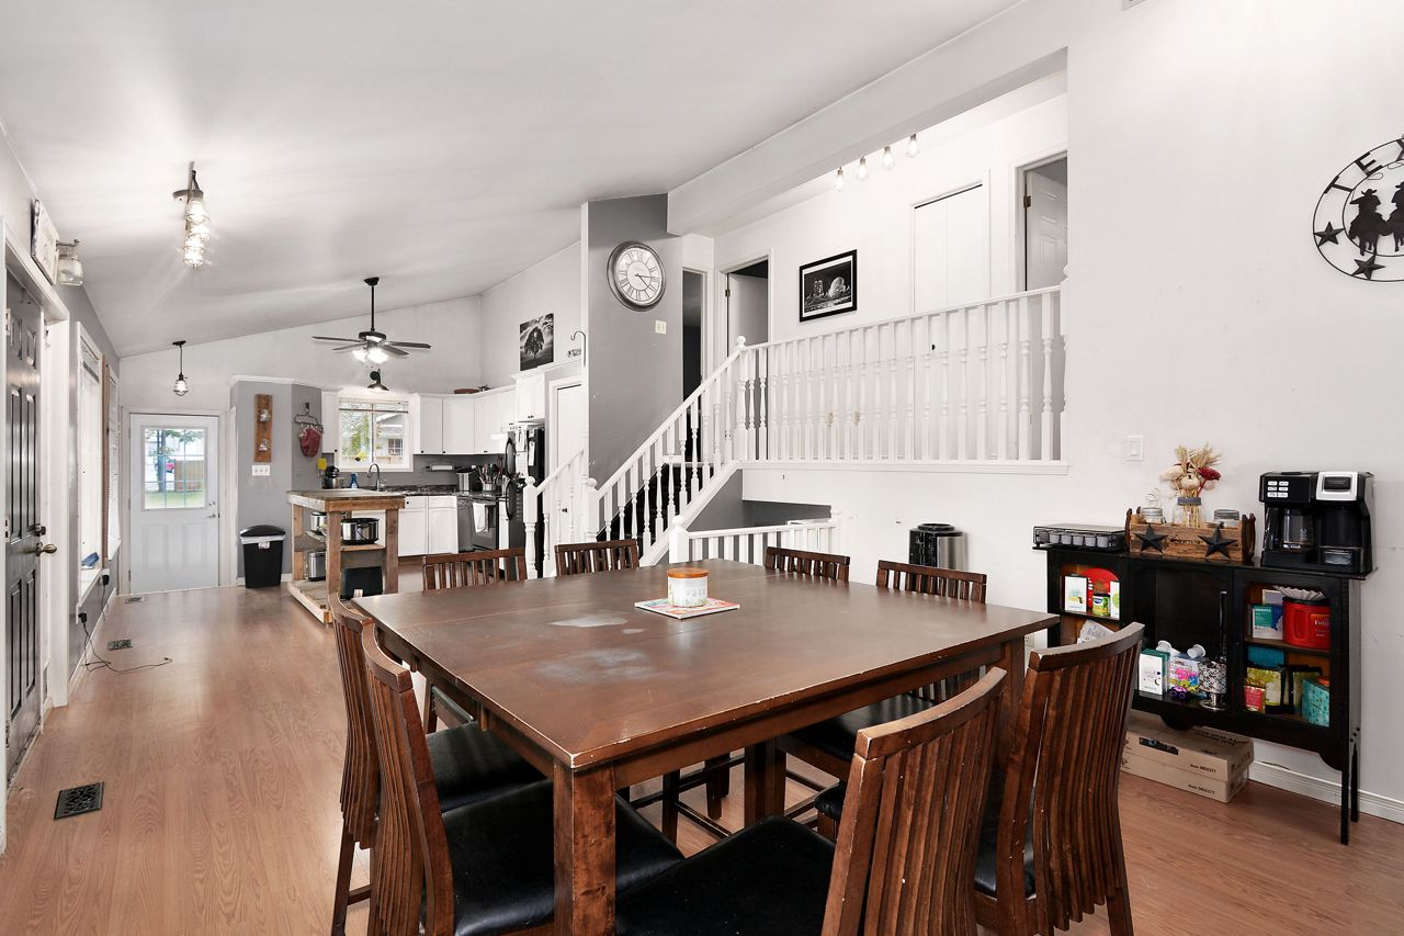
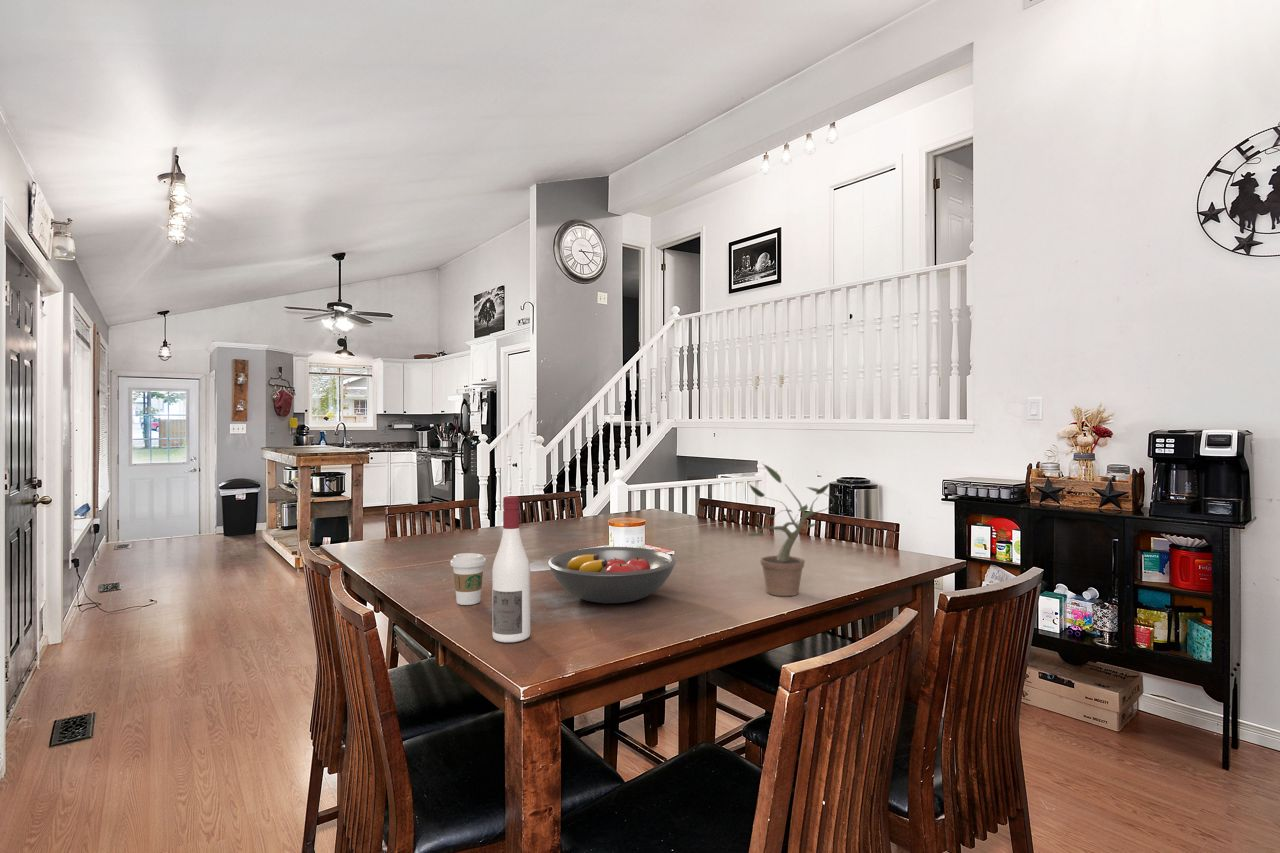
+ fruit bowl (612, 572)
+ alcohol (511, 567)
+ potted plant (791, 524)
+ coffee cup (468, 578)
